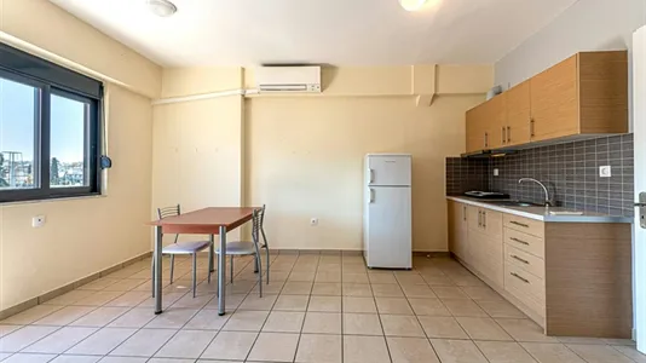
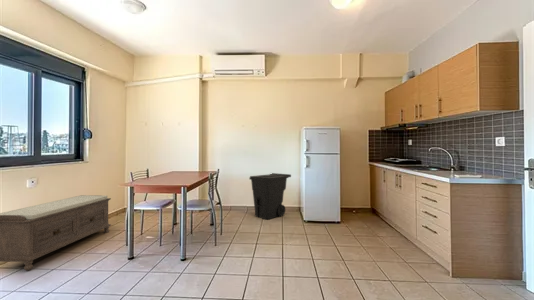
+ bench (60, 225)
+ trash can (270, 195)
